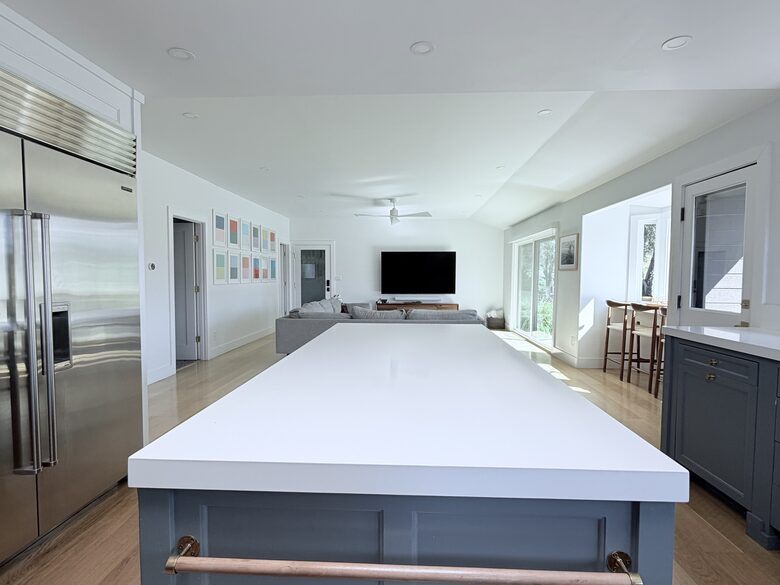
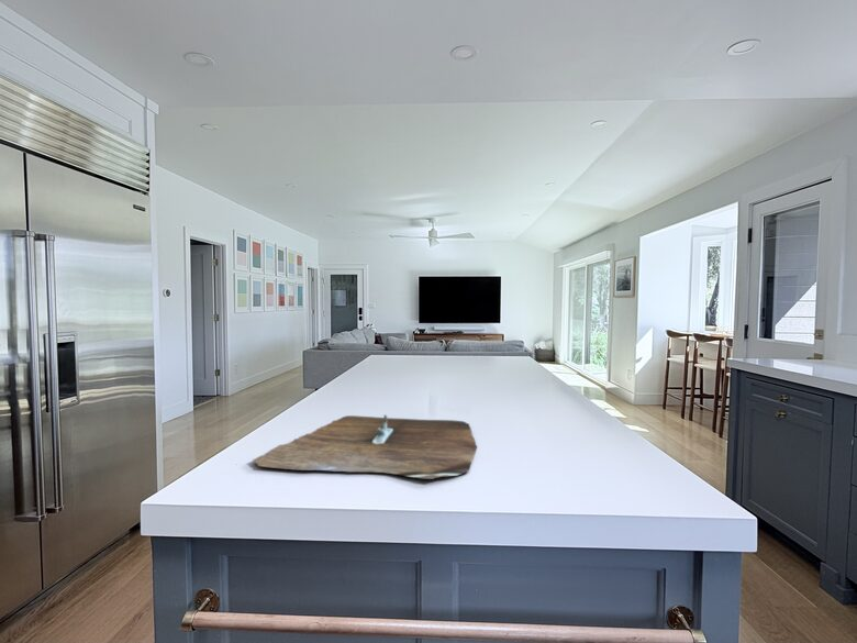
+ cutting board (387, 431)
